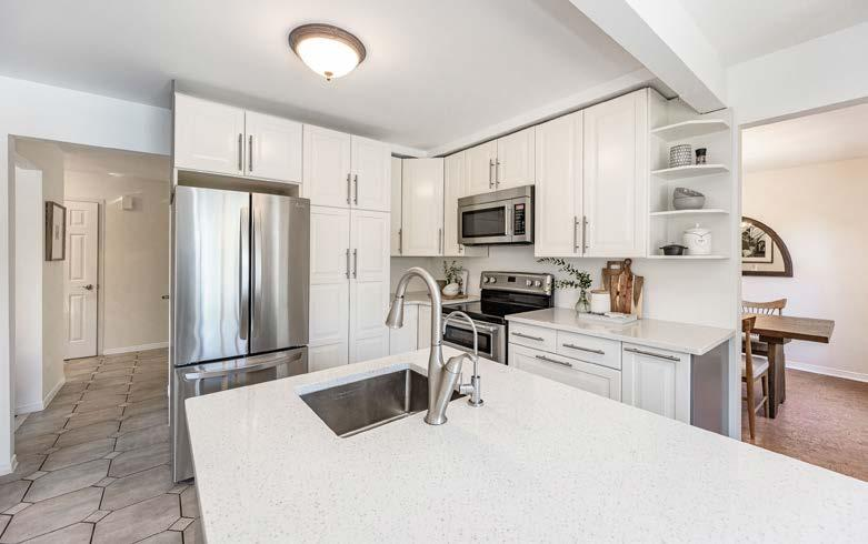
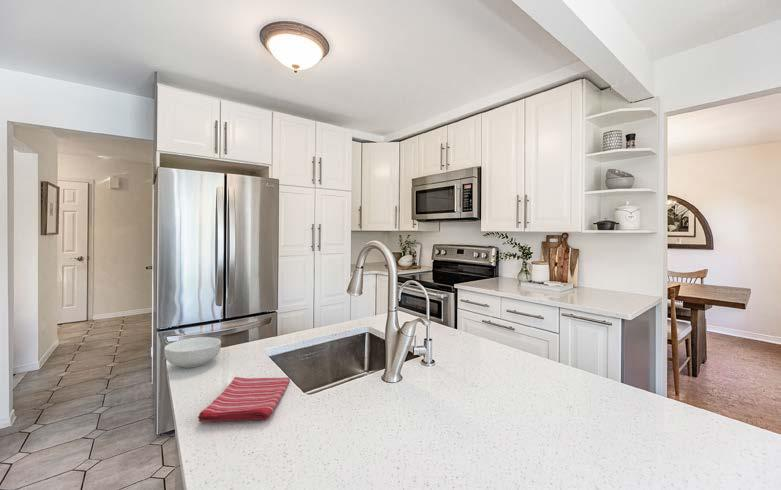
+ cereal bowl (193, 353)
+ dish towel (249, 395)
